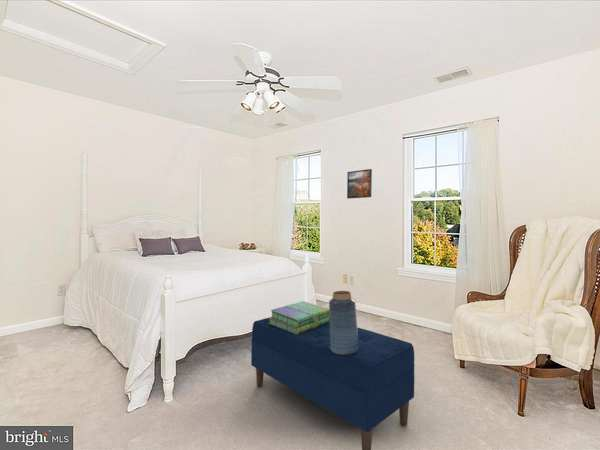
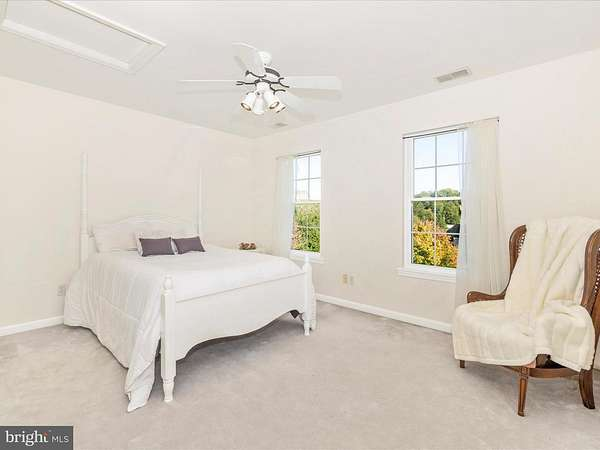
- vase (344, 321)
- bench (325, 367)
- stack of books (300, 317)
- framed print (359, 184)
